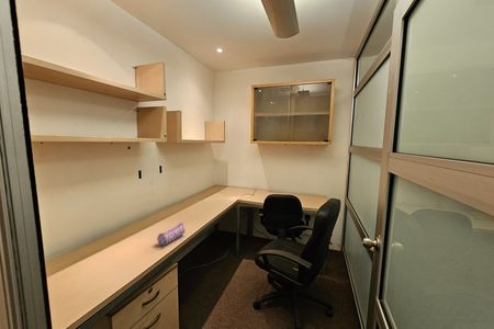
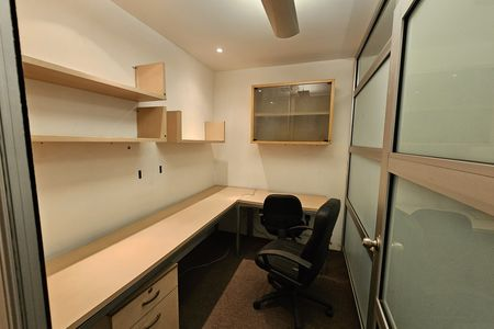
- pencil case (171, 234)
